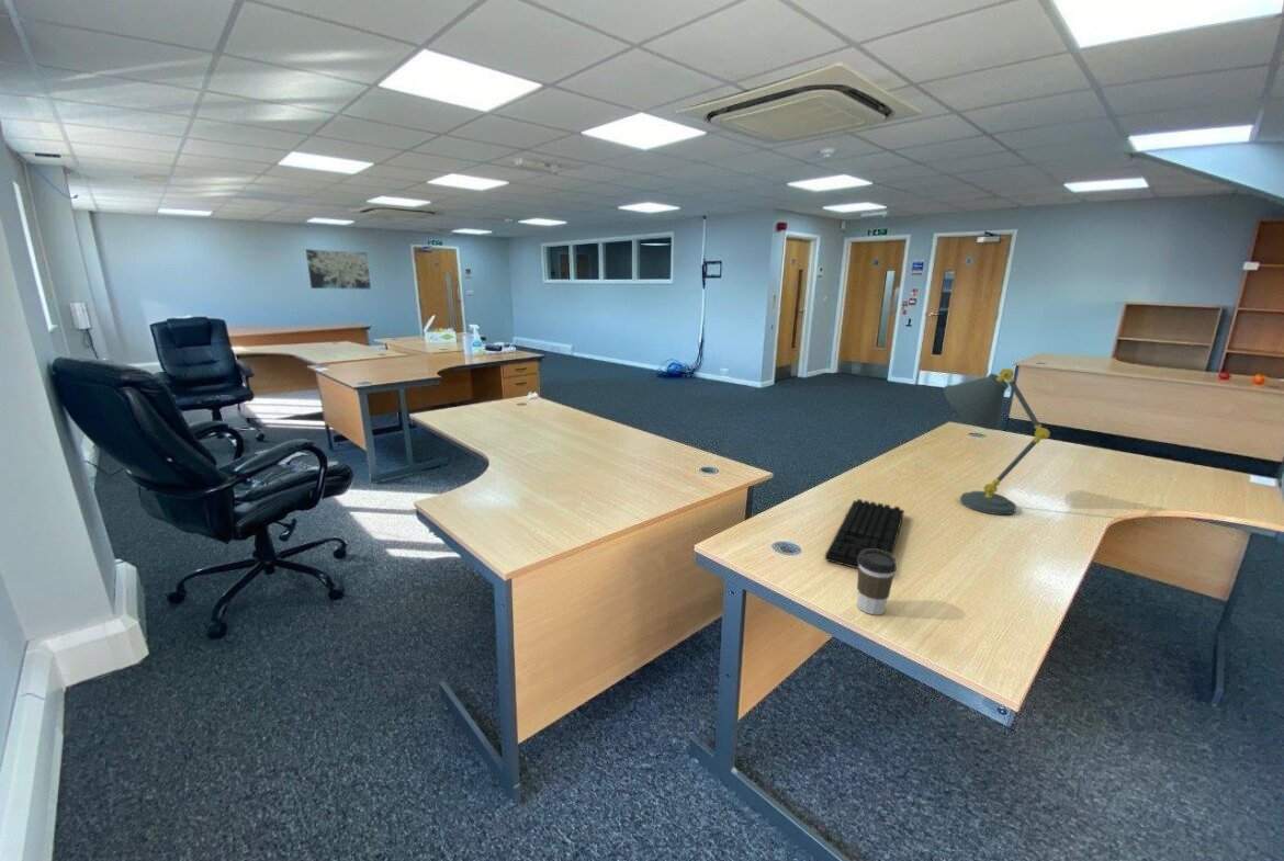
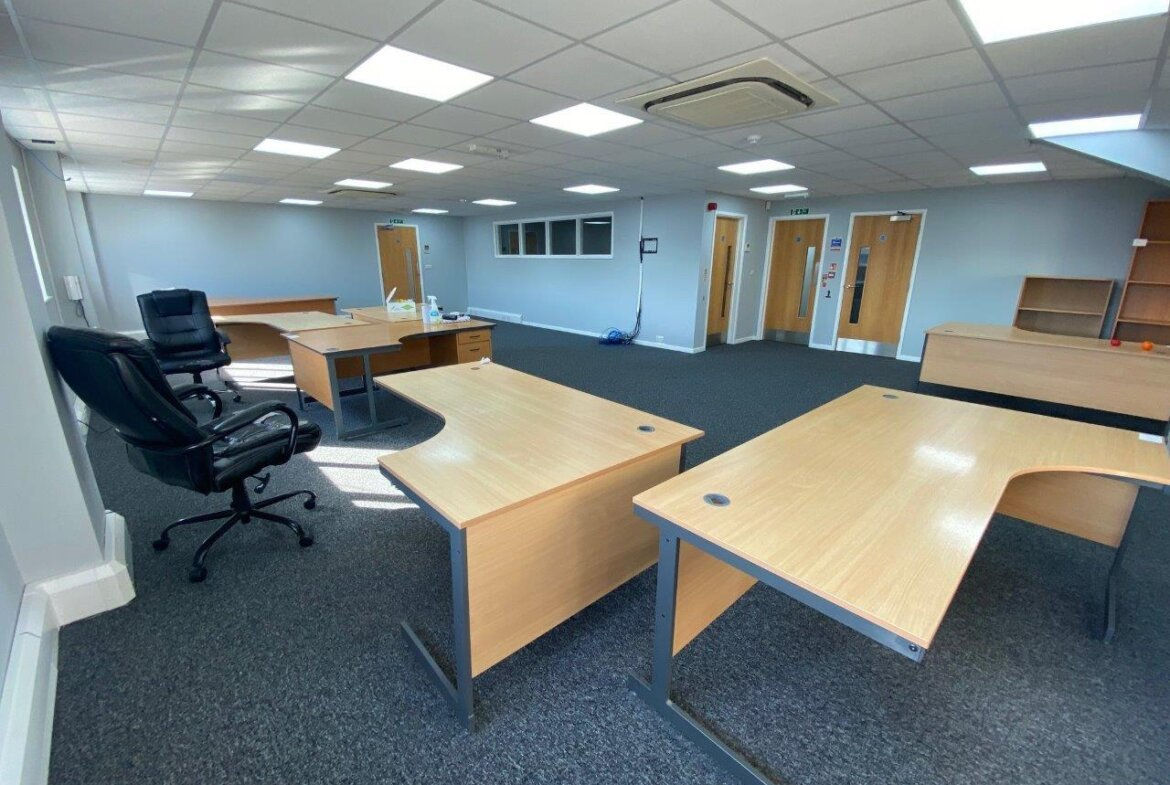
- coffee cup (874, 582)
- desk lamp (991, 429)
- wall art (339, 270)
- keyboard (868, 531)
